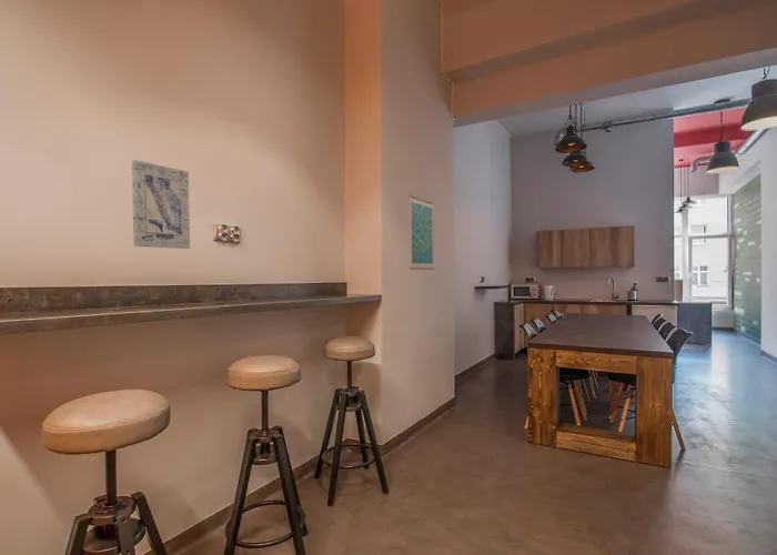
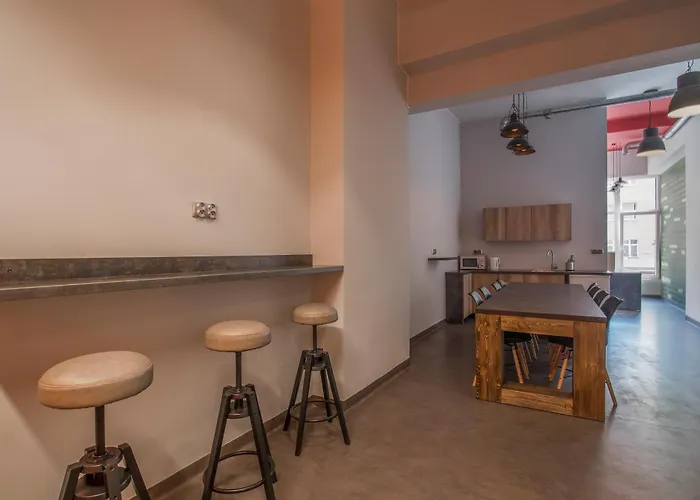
- wall art (162, 206)
- wall art (422, 234)
